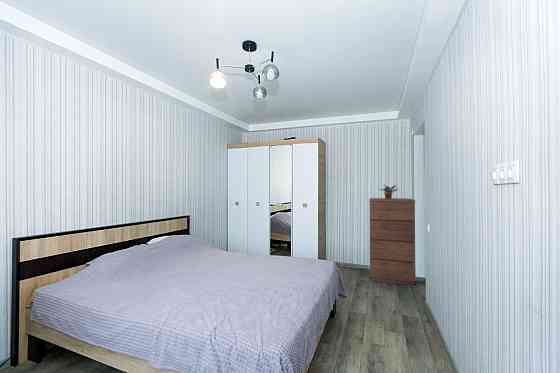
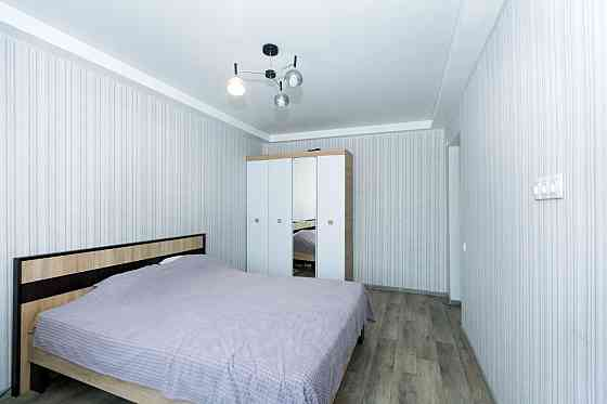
- dresser (391, 238)
- potted plant (388, 190)
